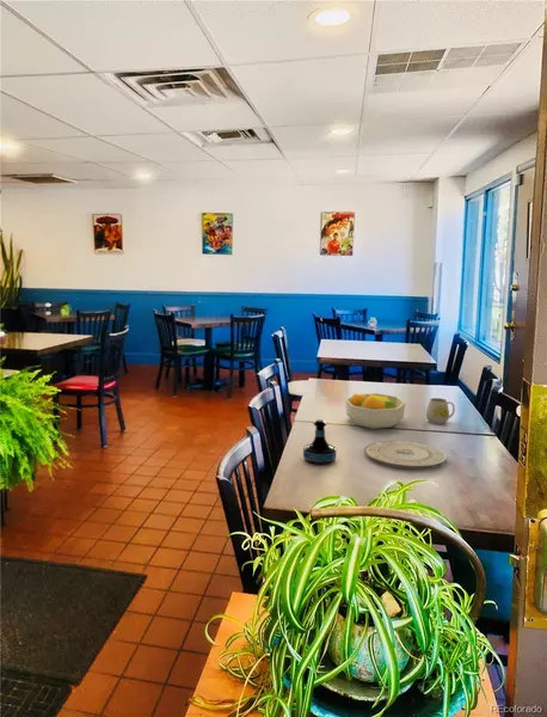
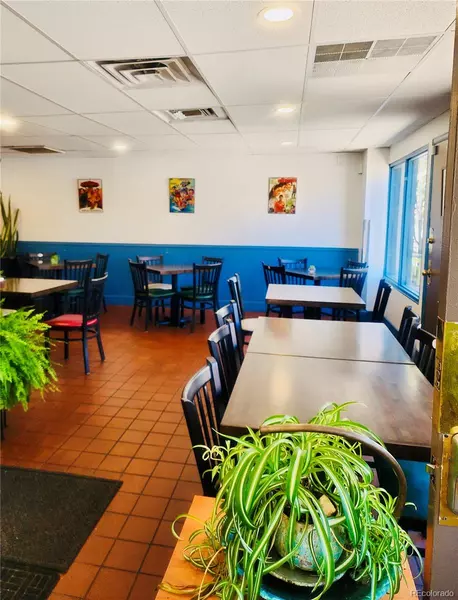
- fruit bowl (374, 406)
- plate (404, 454)
- tequila bottle (319, 440)
- mug (441, 410)
